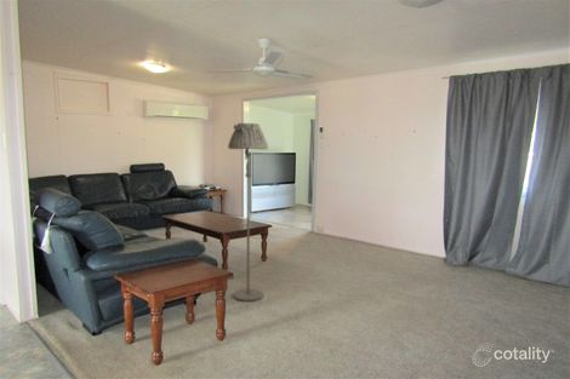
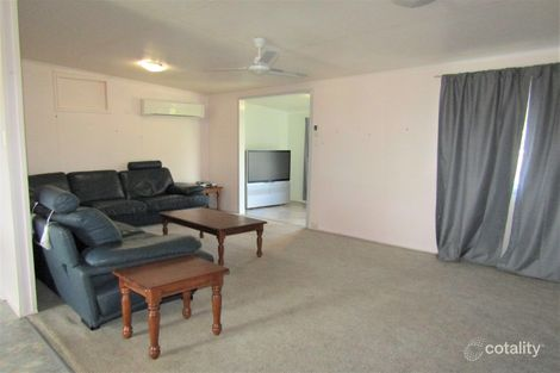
- floor lamp (247, 211)
